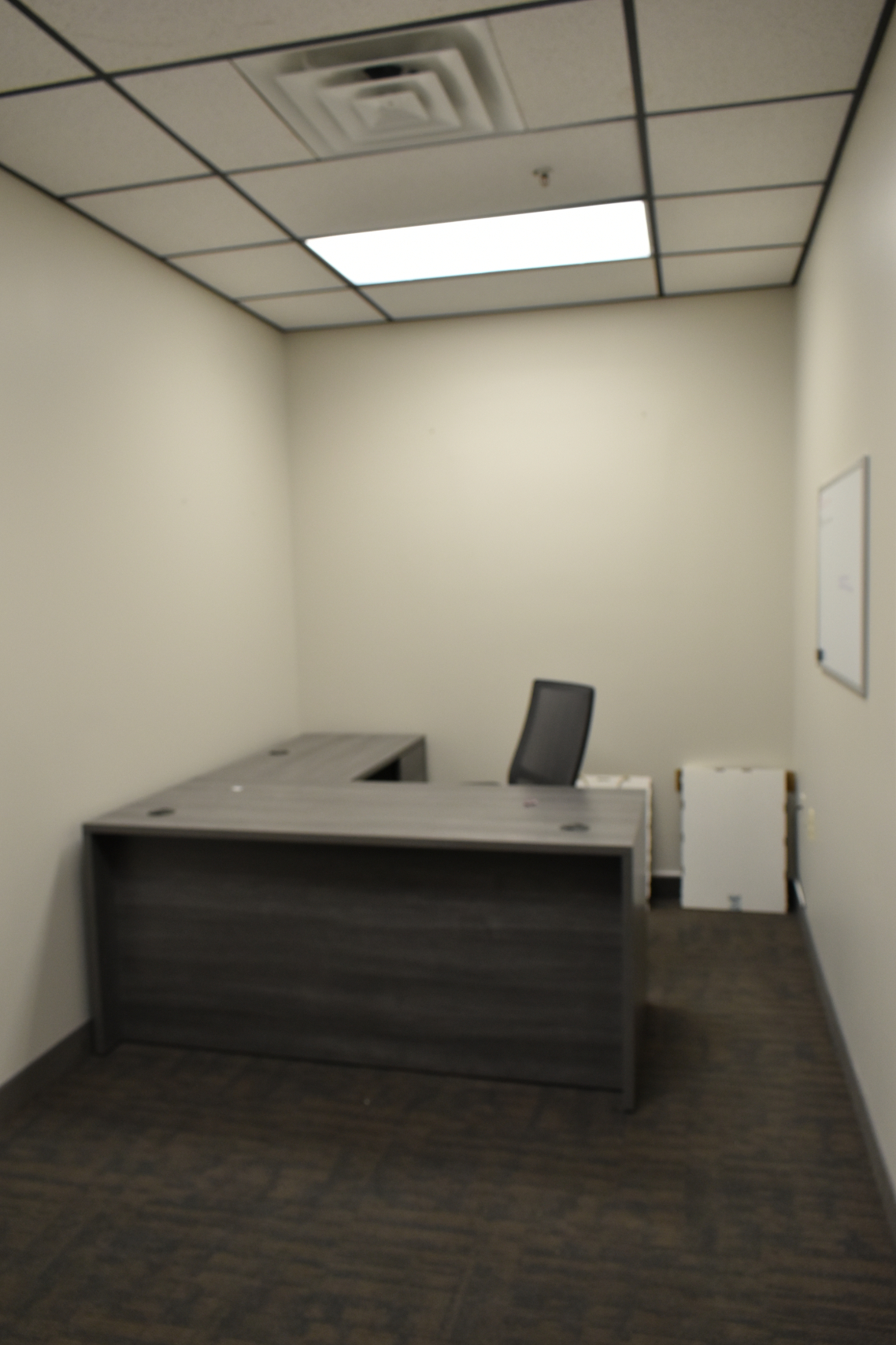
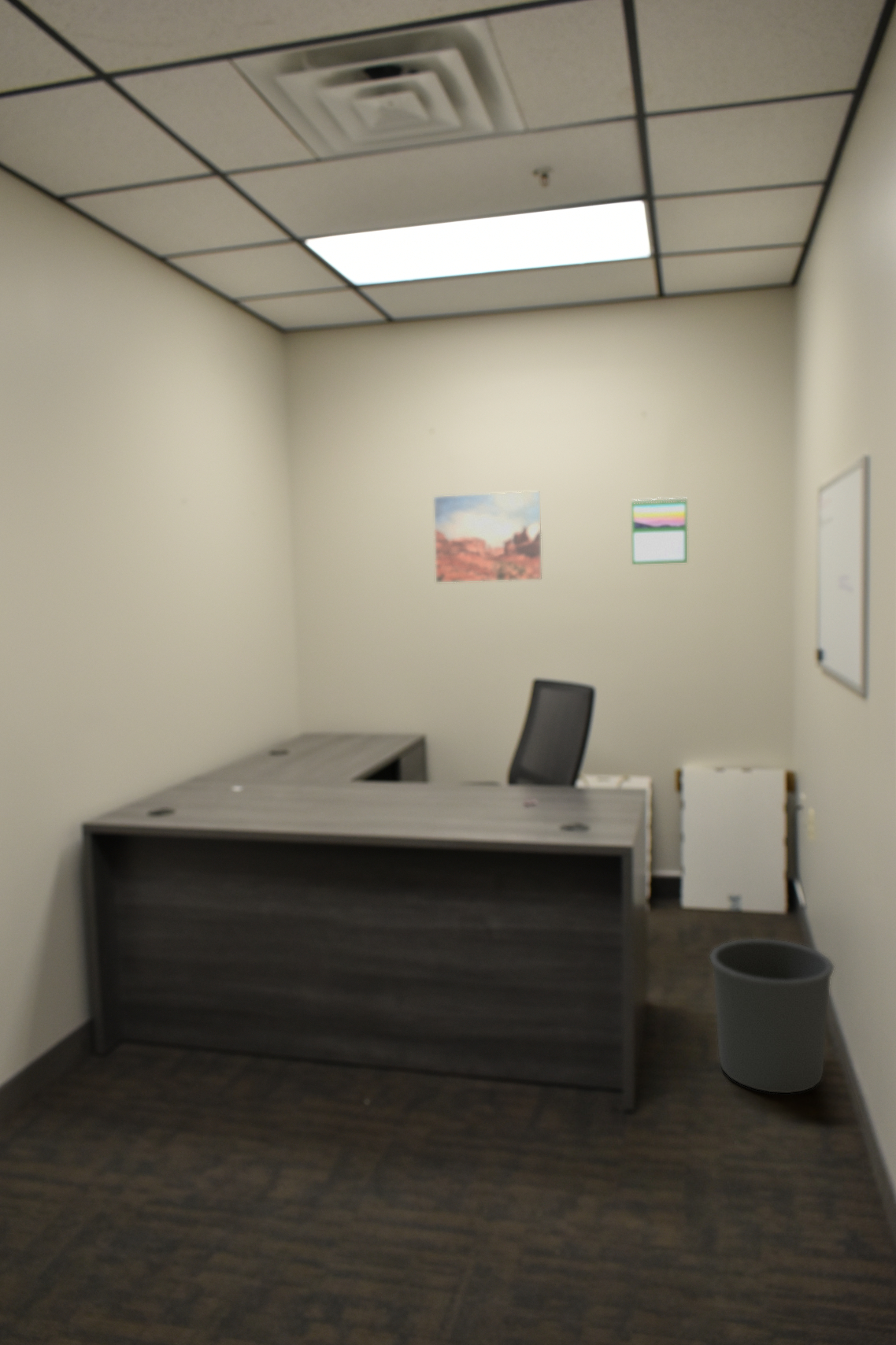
+ calendar (659, 530)
+ waste bin (770, 1014)
+ wall art (487, 537)
